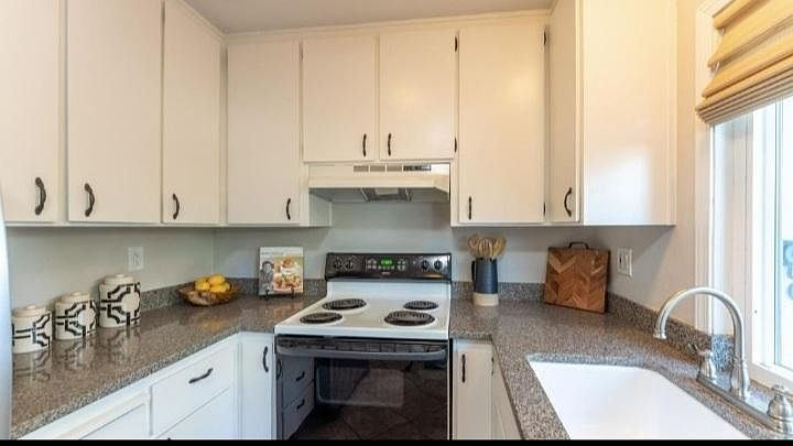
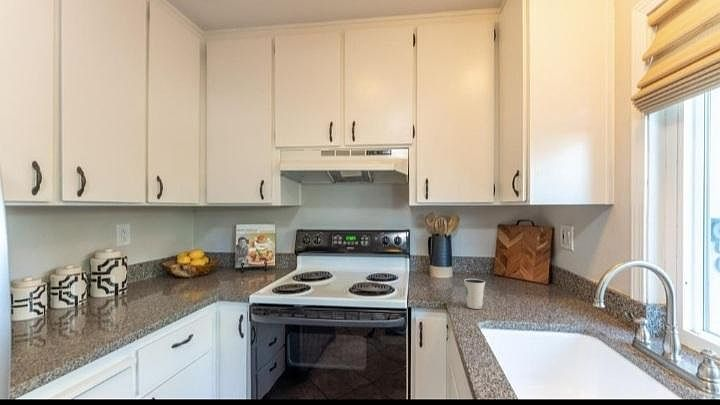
+ dixie cup (474, 293)
